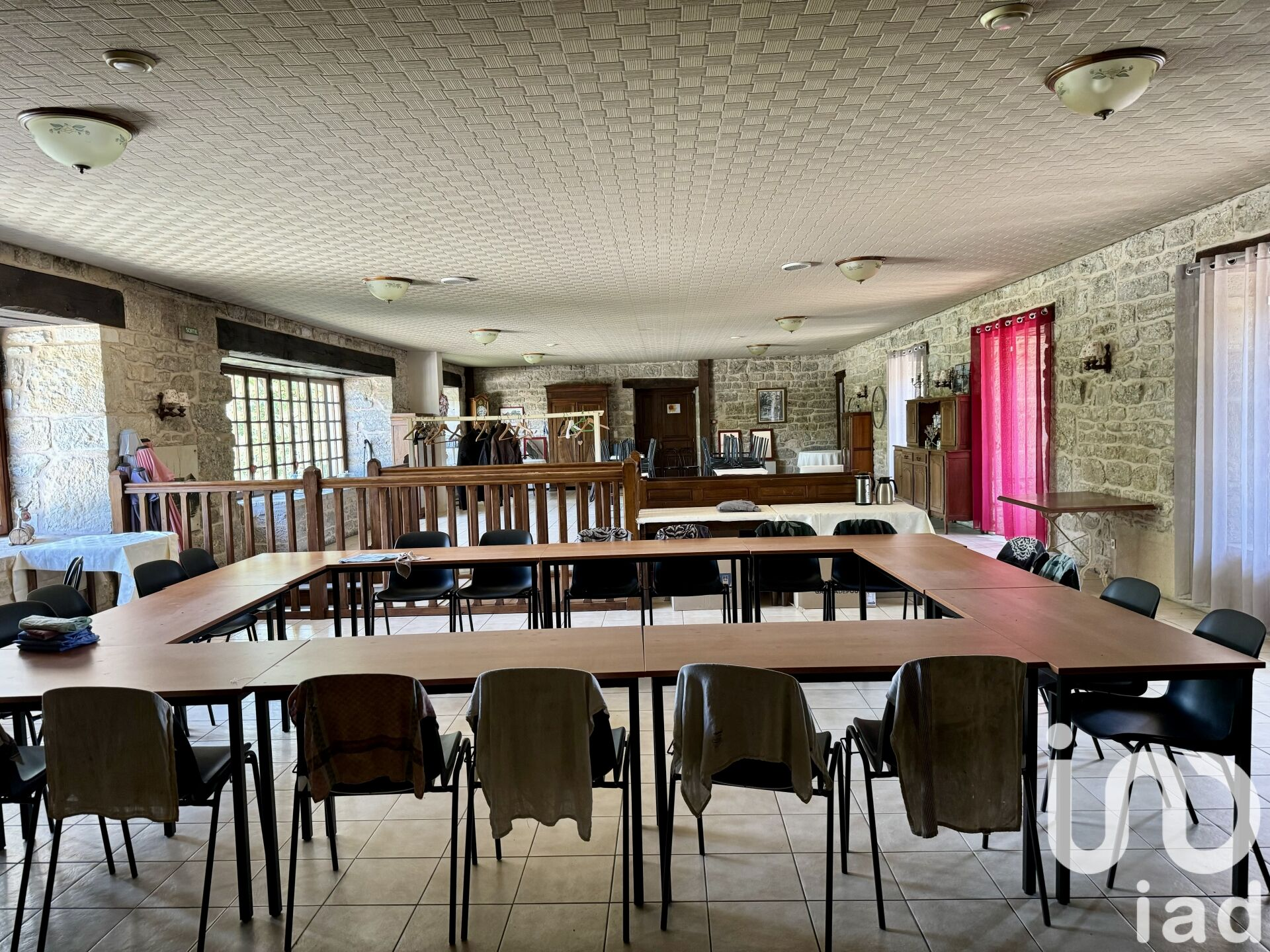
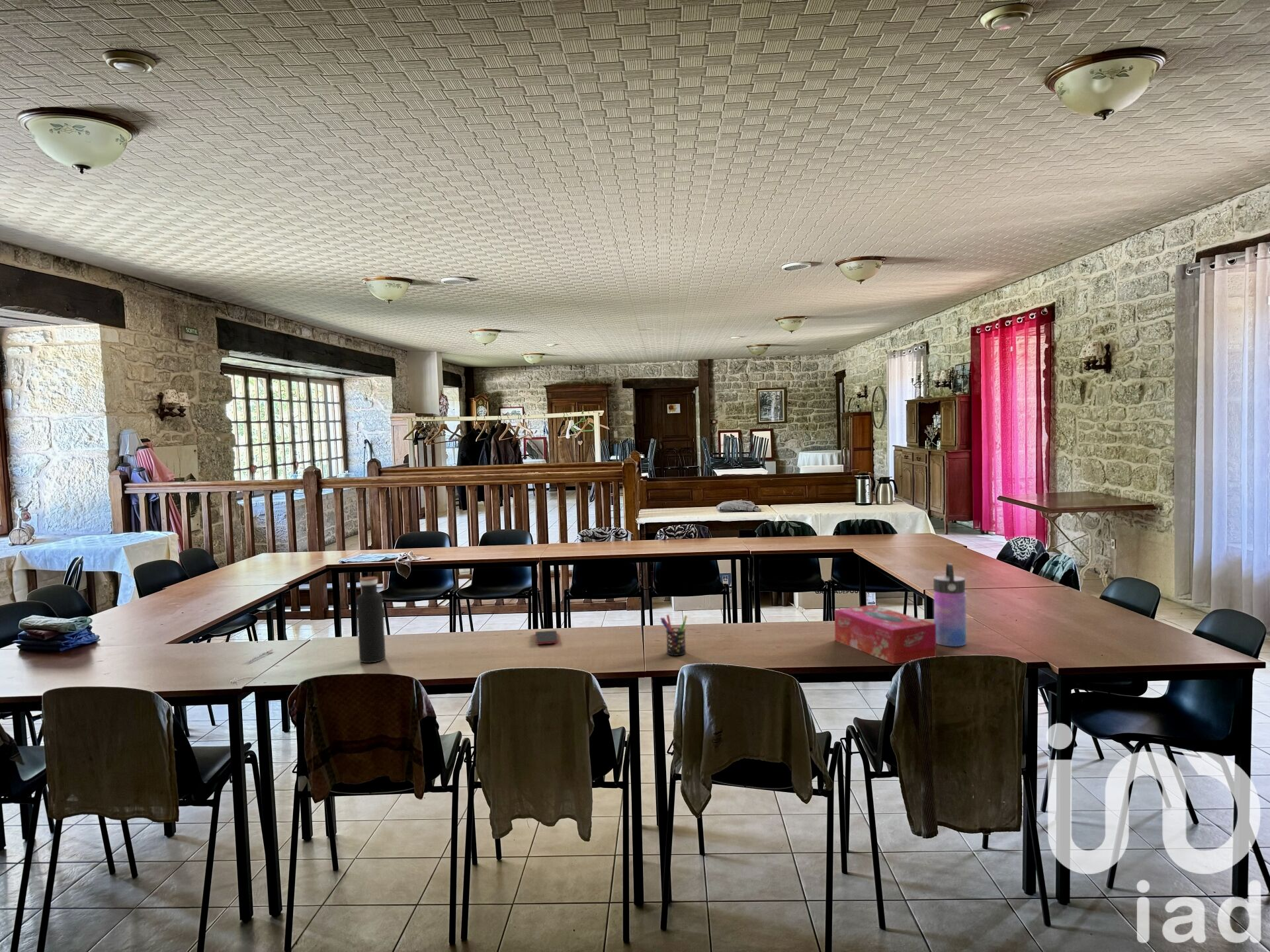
+ water bottle (370, 619)
+ tissue box (883, 632)
+ water bottle (949, 603)
+ pen (260, 655)
+ smartphone (546, 637)
+ pen holder (676, 633)
